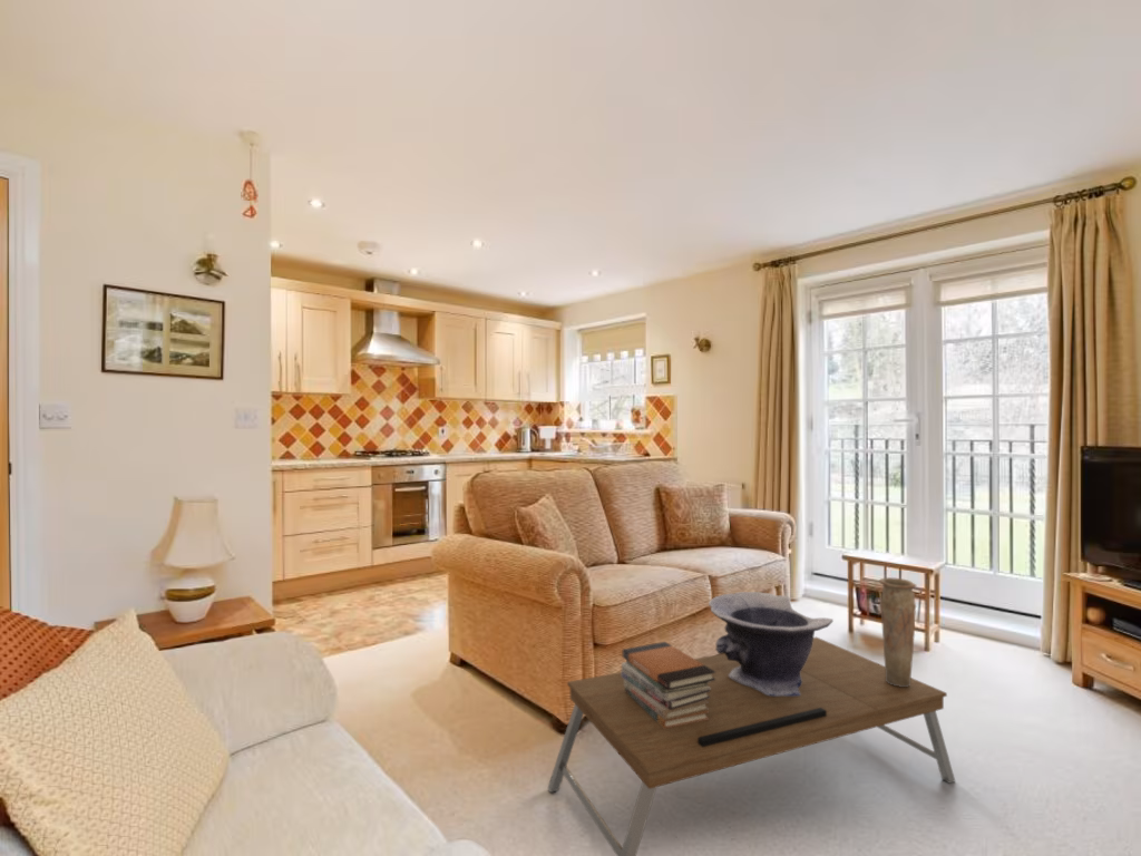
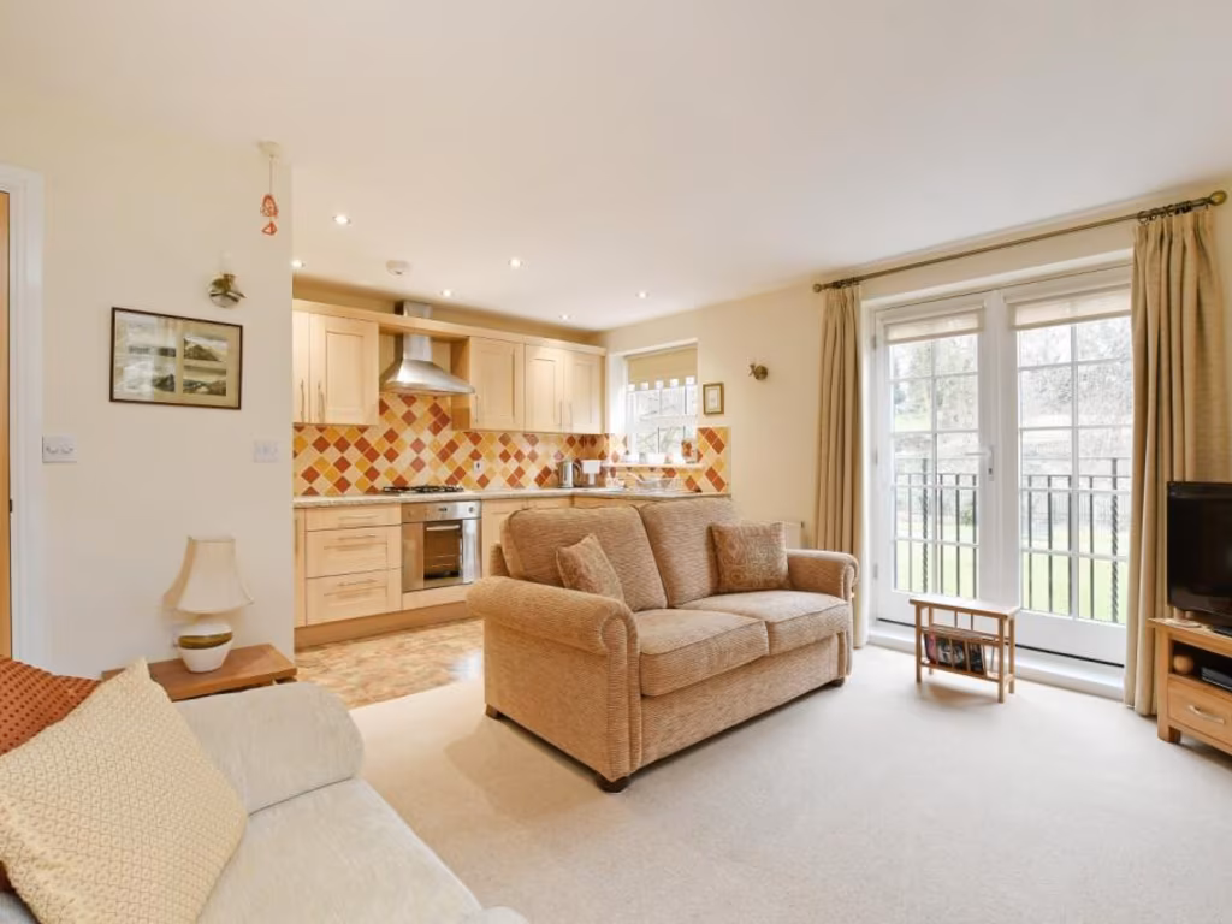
- vase (897, 626)
- coffee table (752, 732)
- decorative bowl (764, 638)
- book stack (664, 675)
